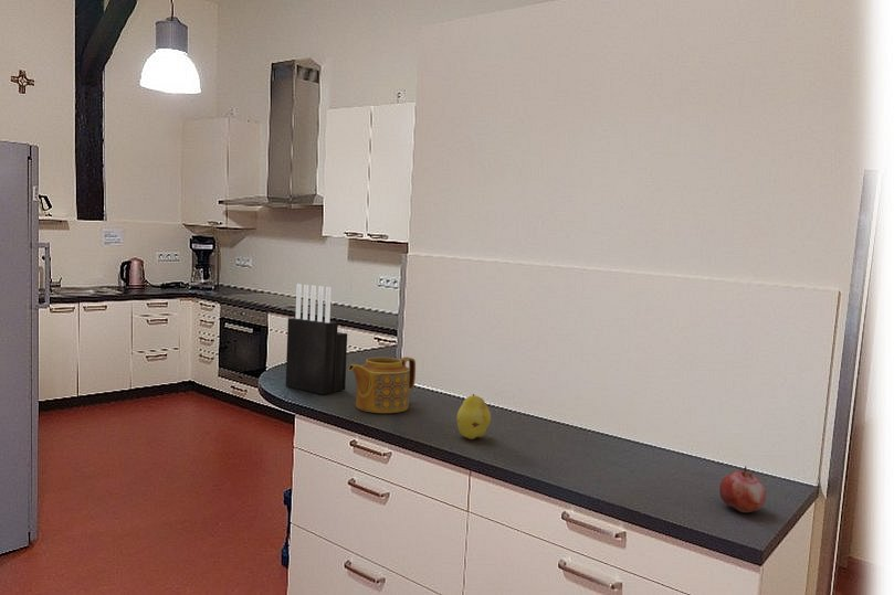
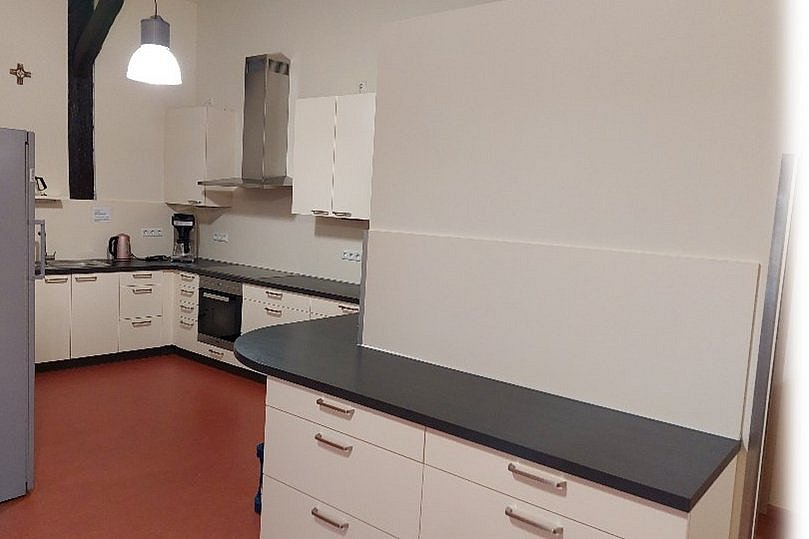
- fruit (743, 487)
- teapot (381, 383)
- knife block (319, 337)
- fruit (473, 416)
